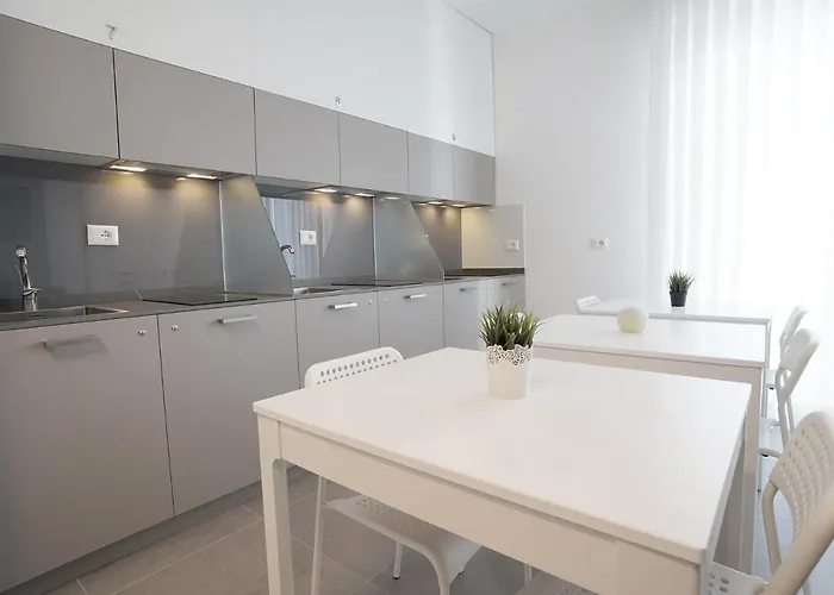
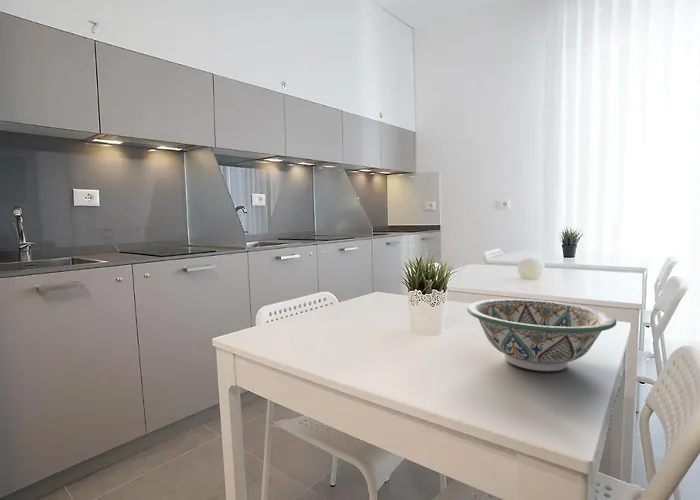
+ decorative bowl (536, 335)
